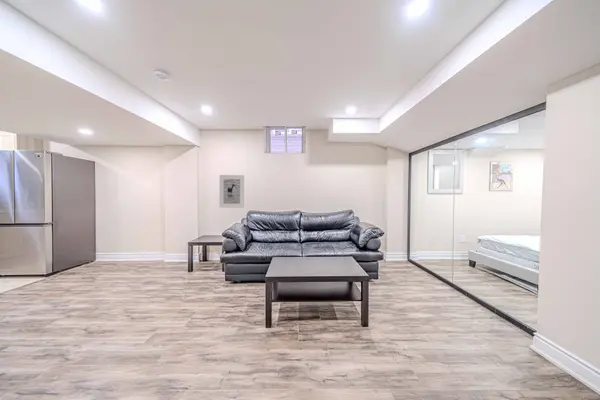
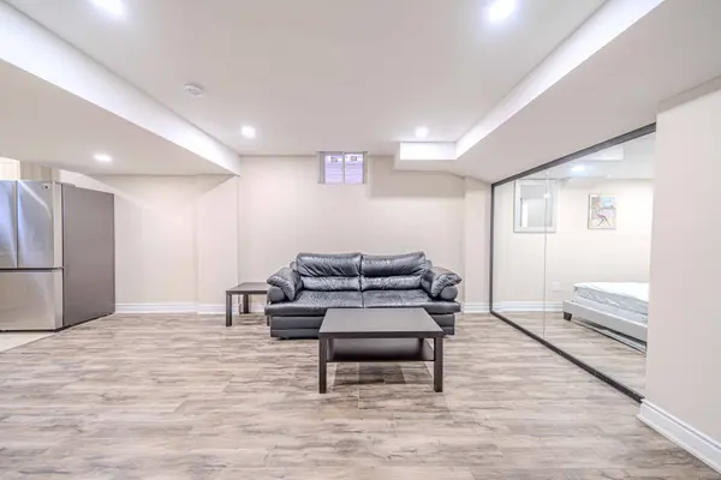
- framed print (231, 191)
